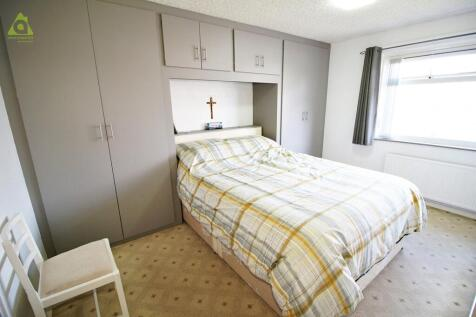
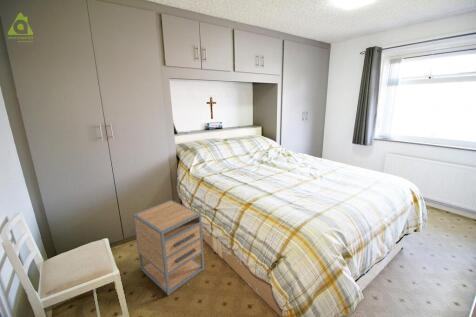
+ nightstand (169, 242)
